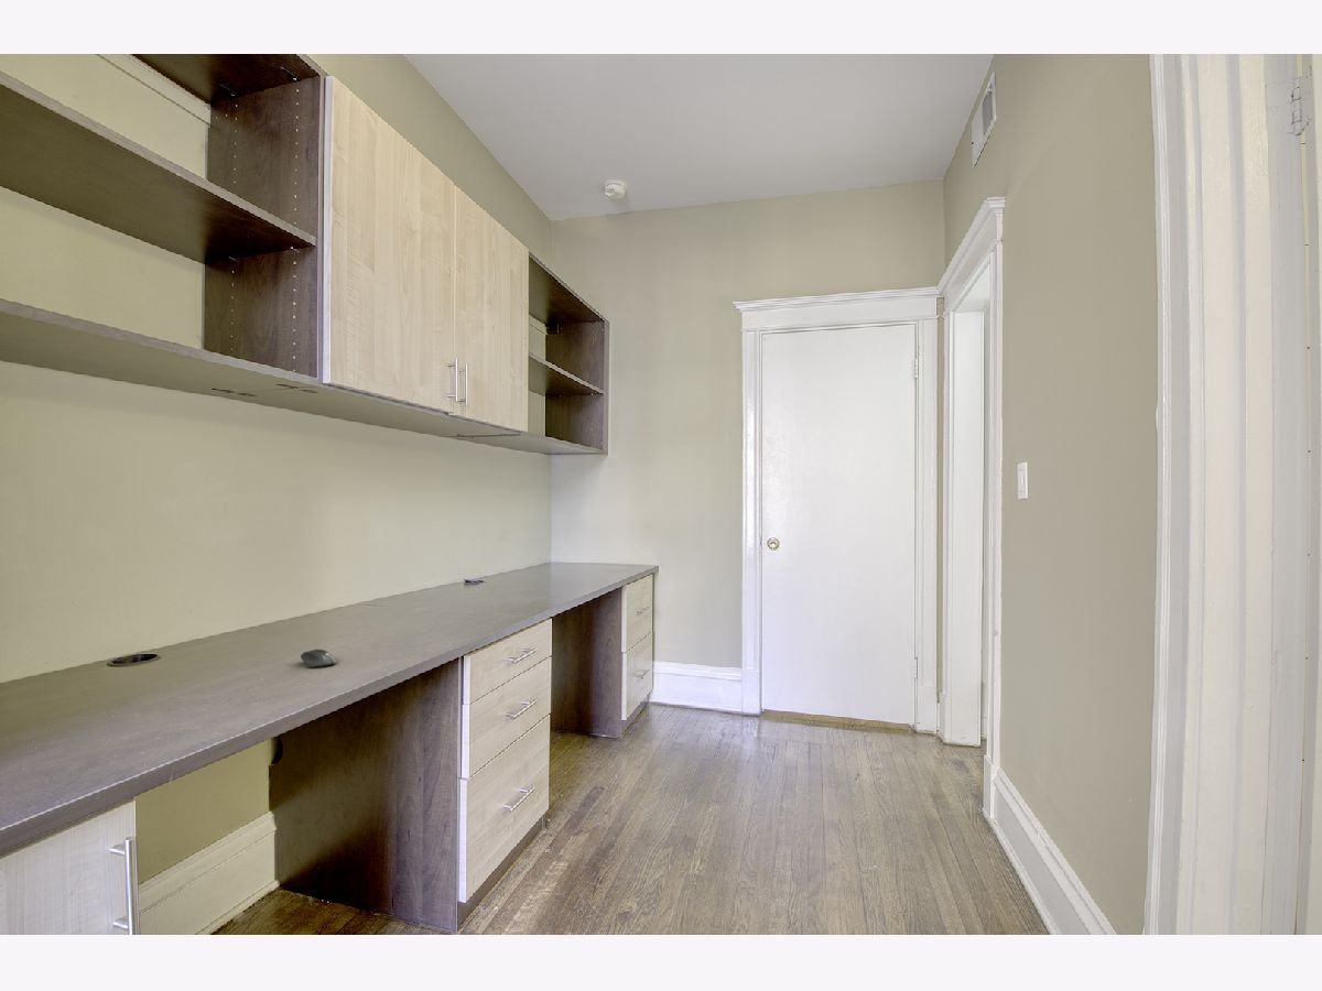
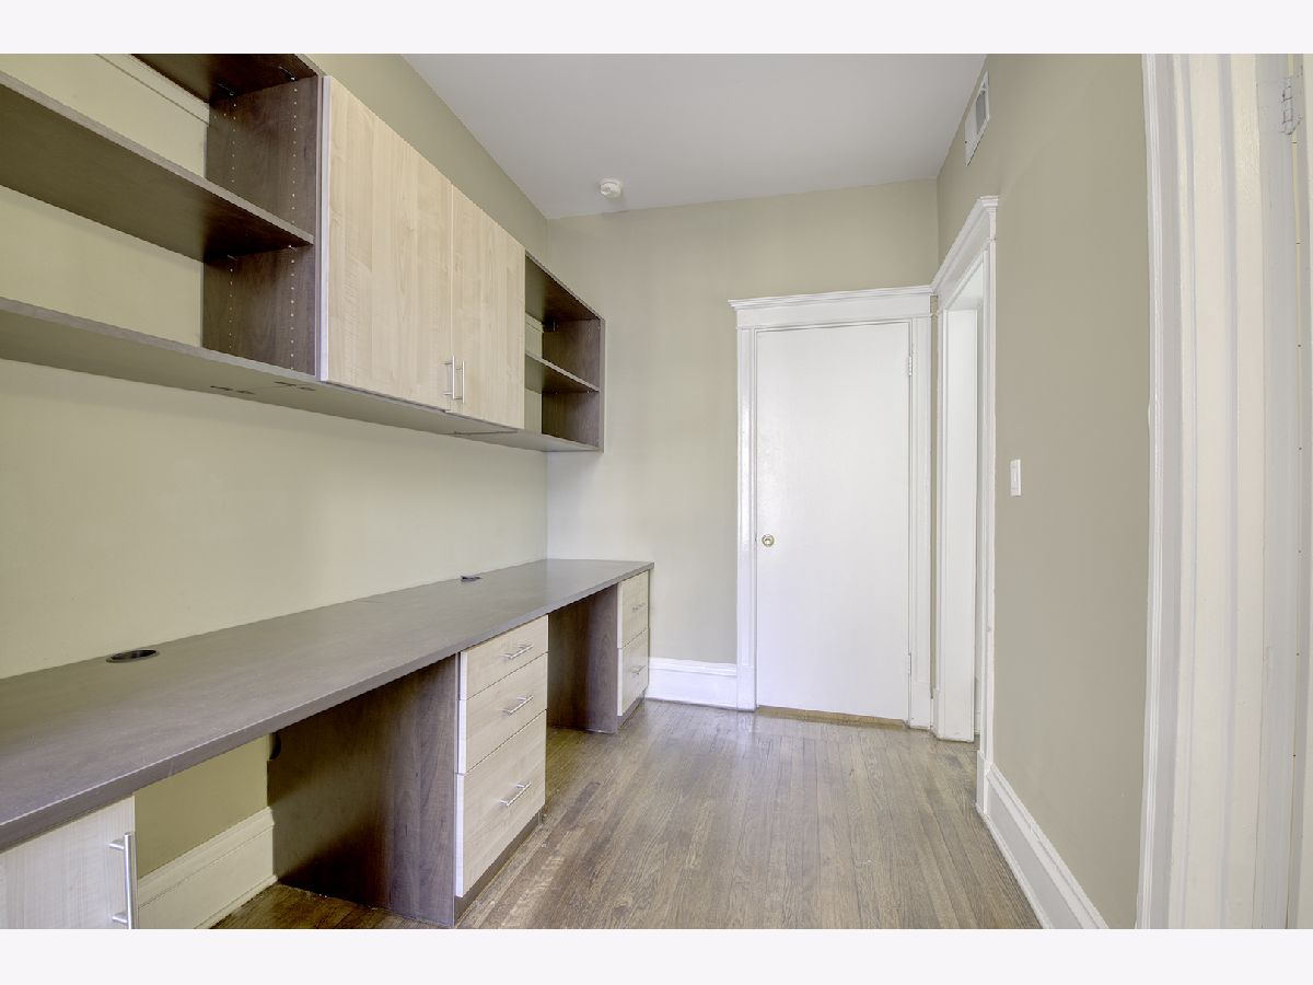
- computer mouse (317, 656)
